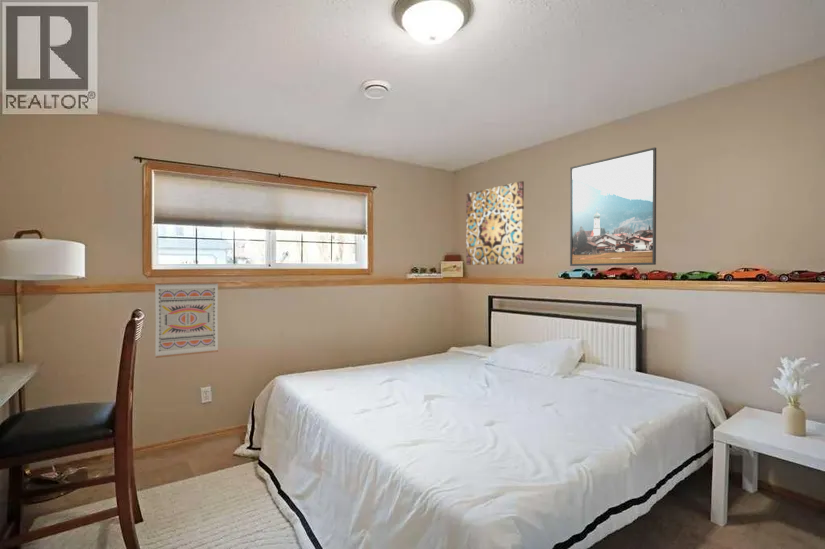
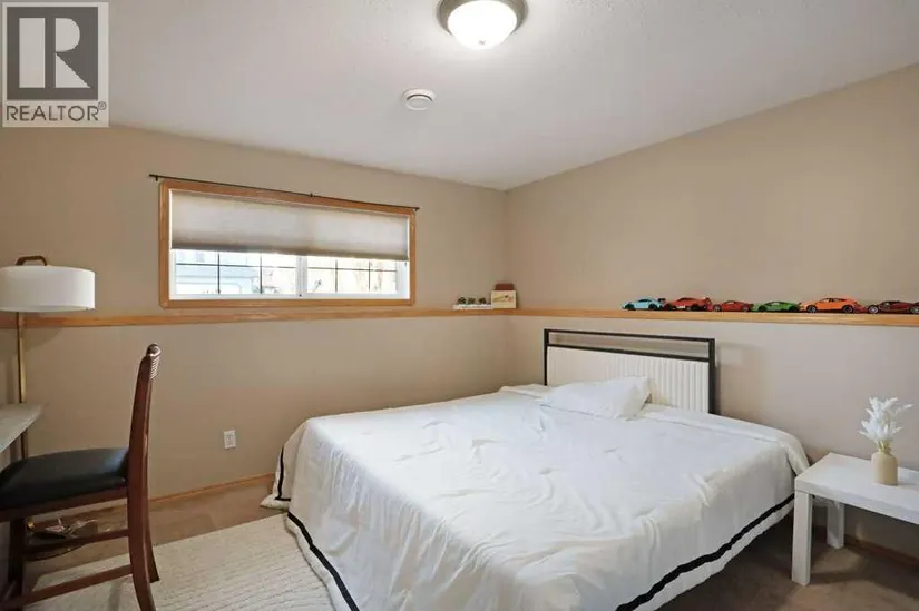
- wall art (187, 318)
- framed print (609, 211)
- wall art (493, 226)
